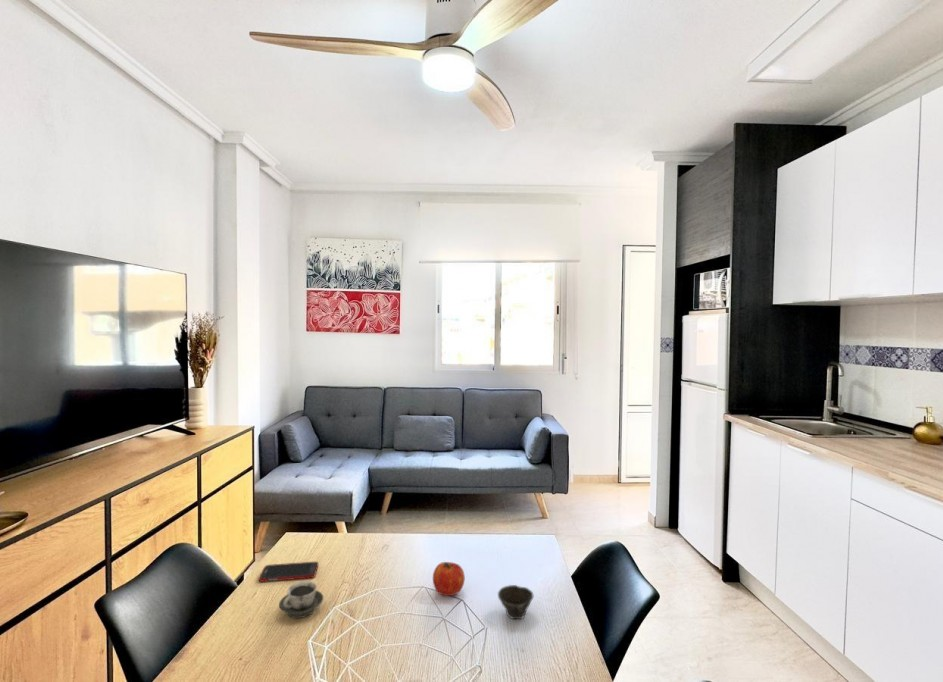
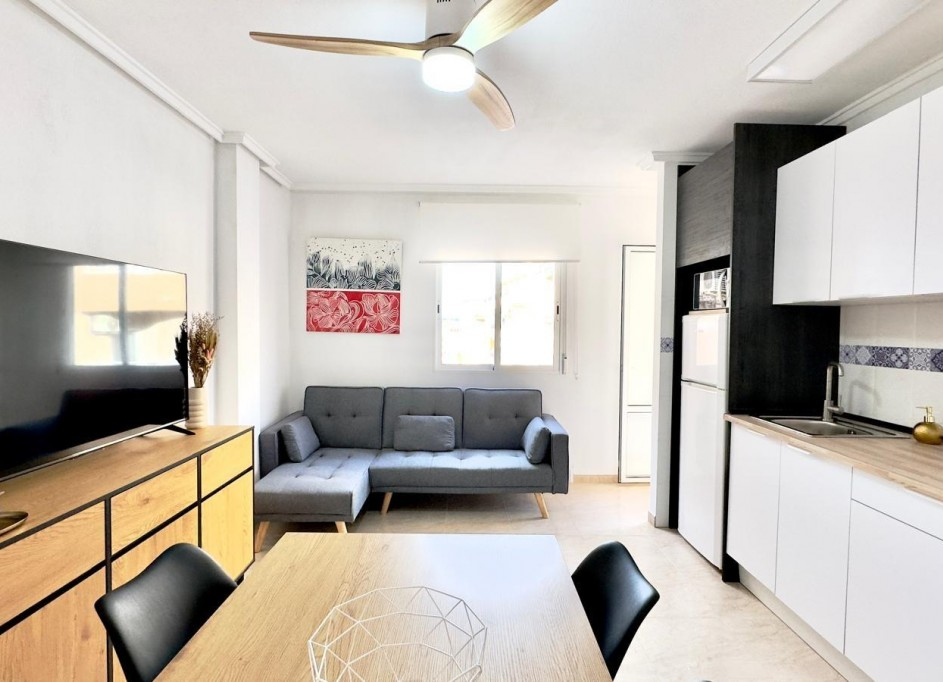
- cell phone (289, 571)
- cup (515, 605)
- fruit (448, 576)
- cup (301, 599)
